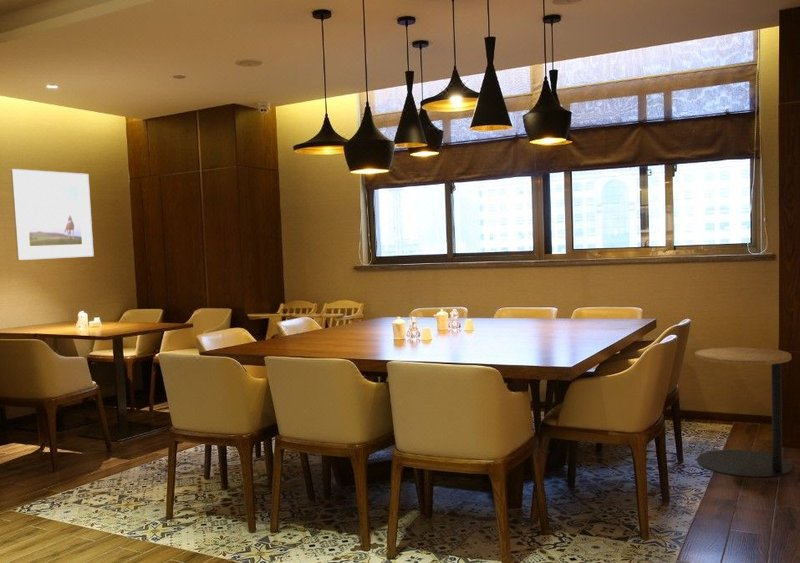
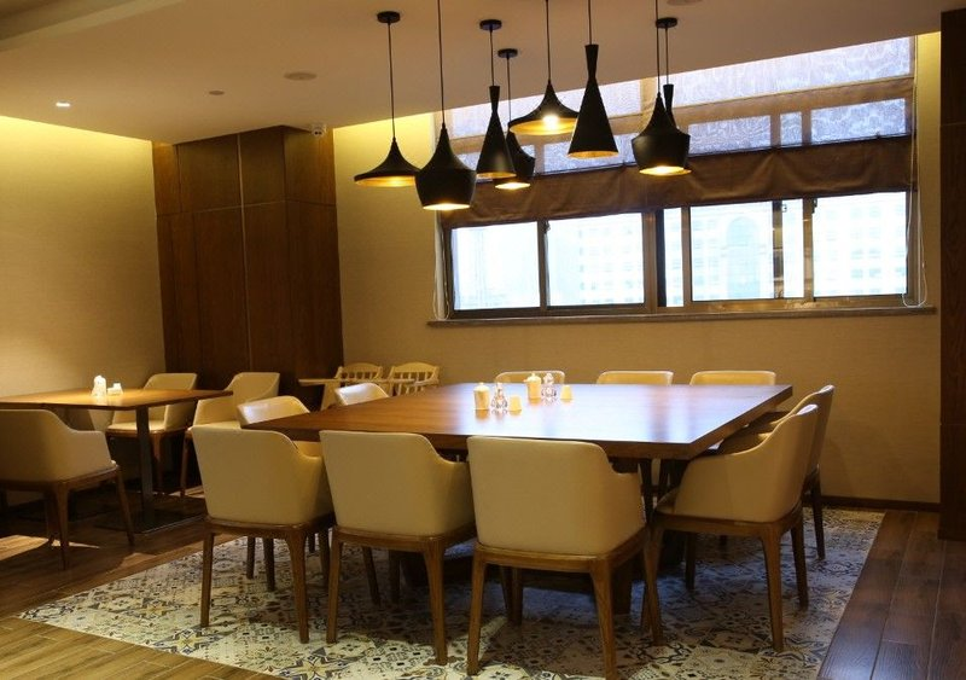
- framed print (54, 215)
- side table (772, 408)
